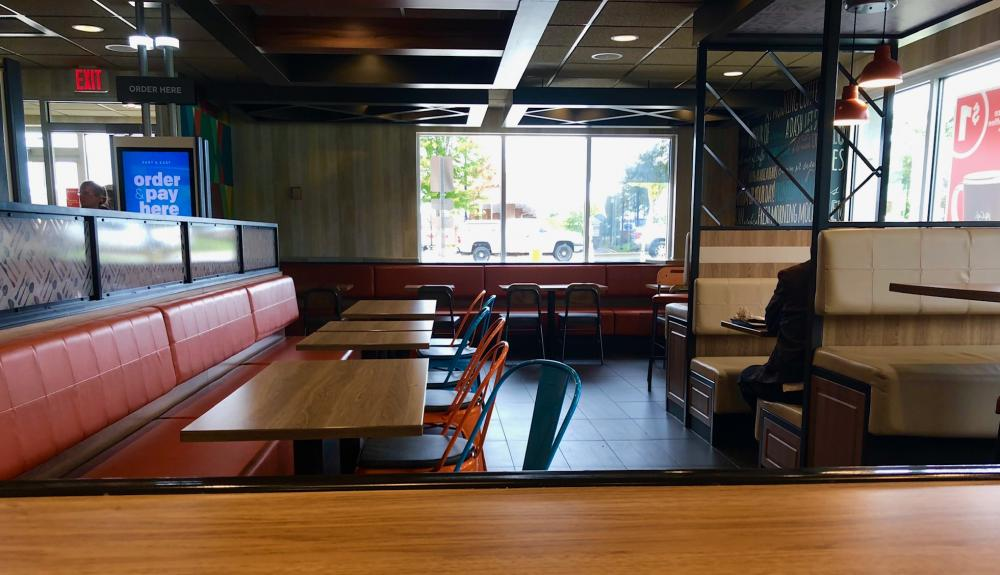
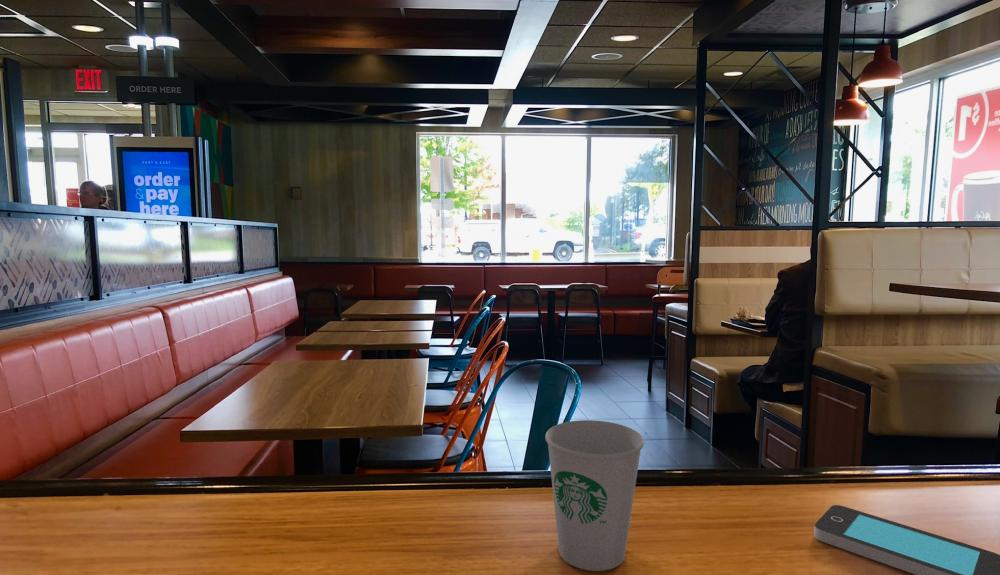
+ paper cup (592, 494)
+ smartphone (903, 546)
